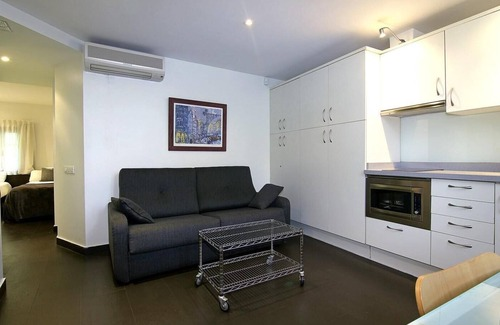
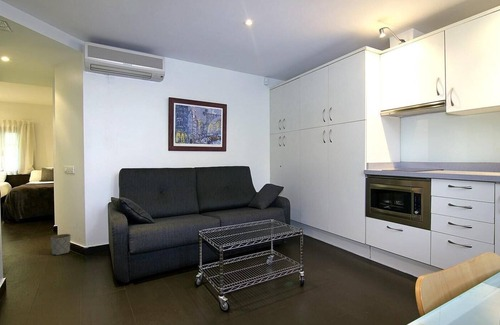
+ planter (60, 244)
